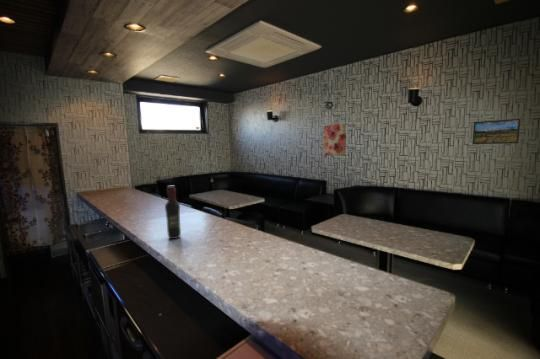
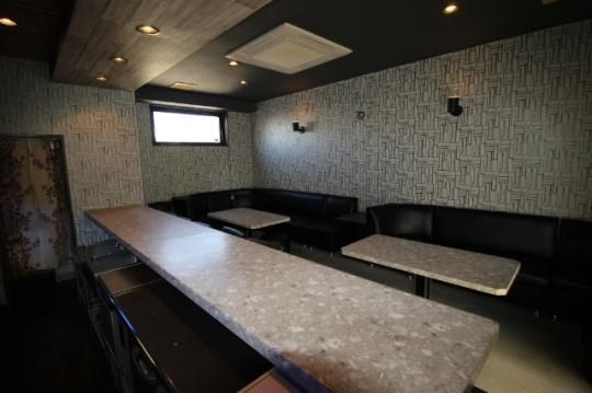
- wine bottle (172, 212)
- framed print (495, 132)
- wall art (334, 140)
